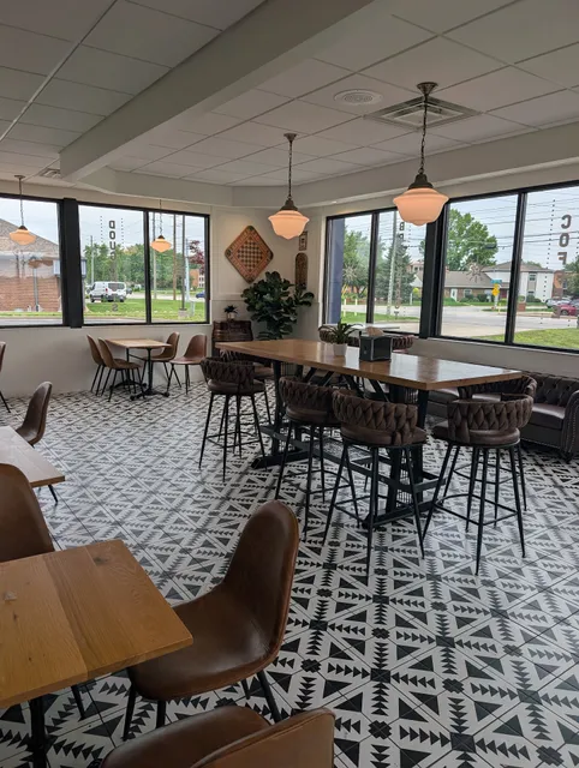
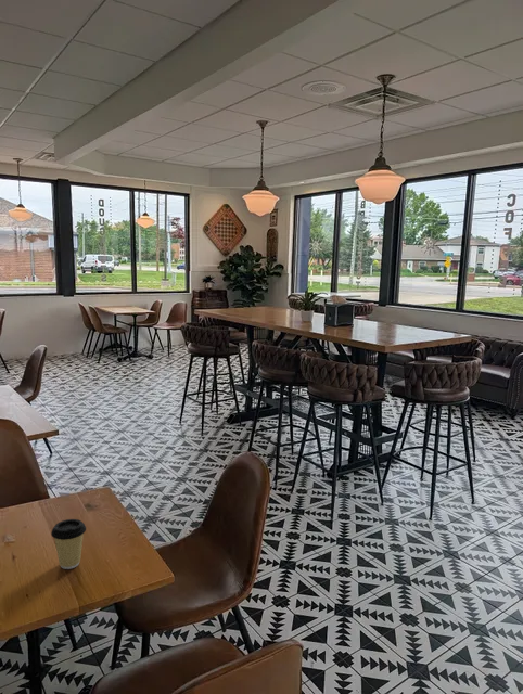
+ coffee cup (68, 543)
